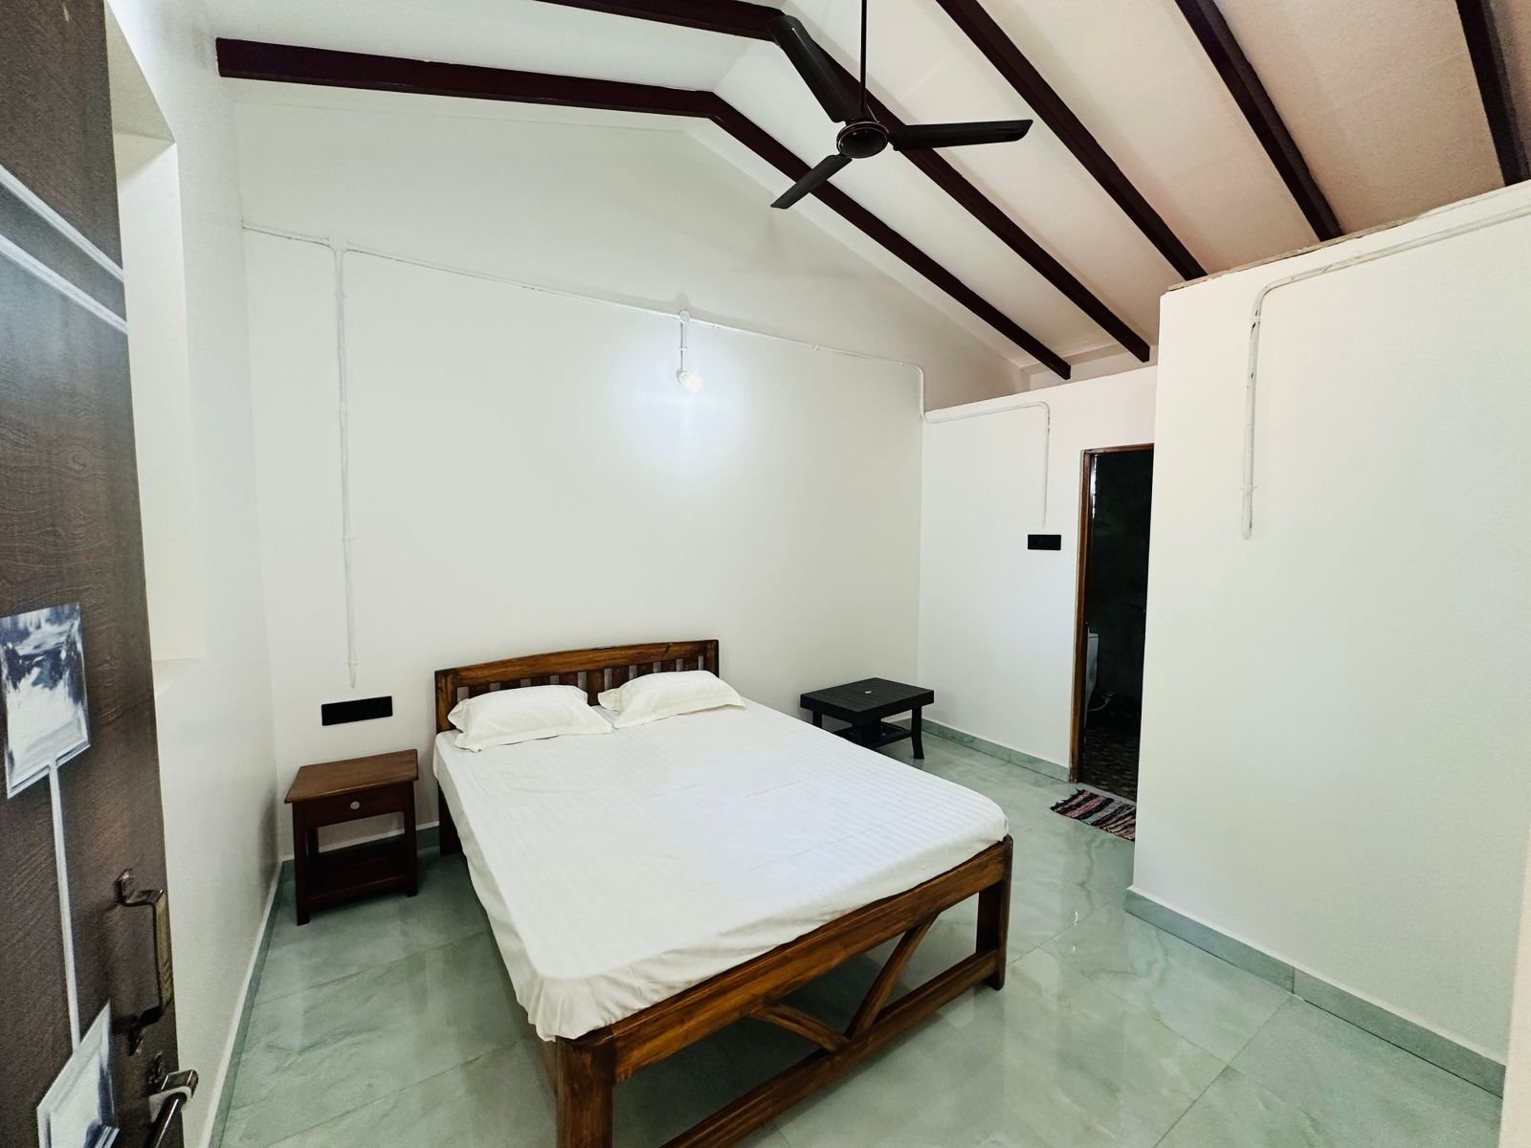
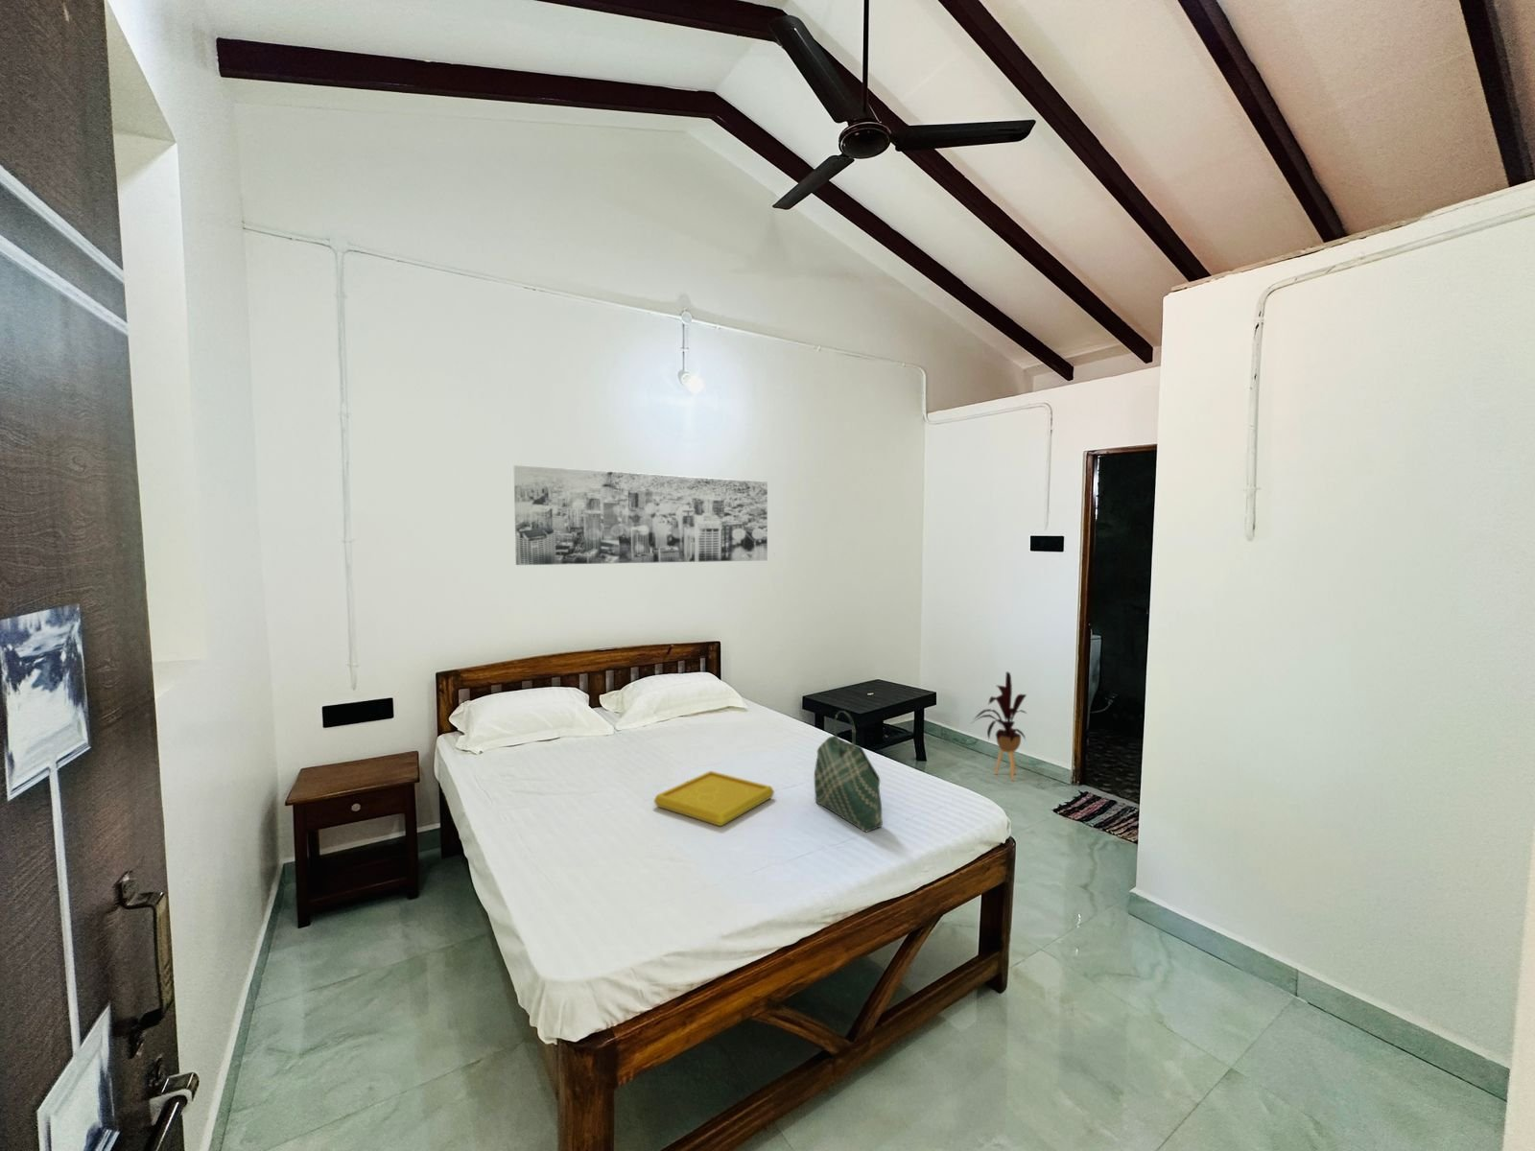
+ house plant (1002, 722)
+ tote bag (847, 763)
+ wall art (655, 517)
+ serving tray (714, 796)
